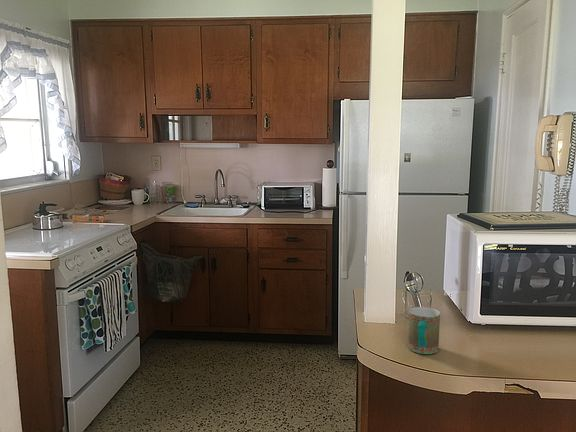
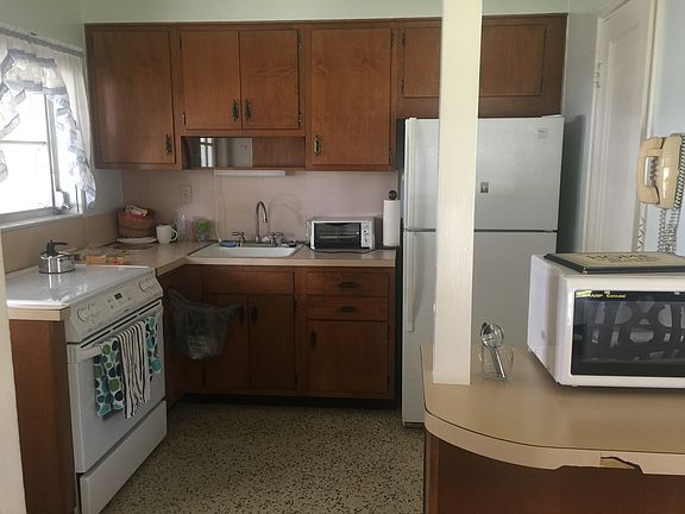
- mug (423, 332)
